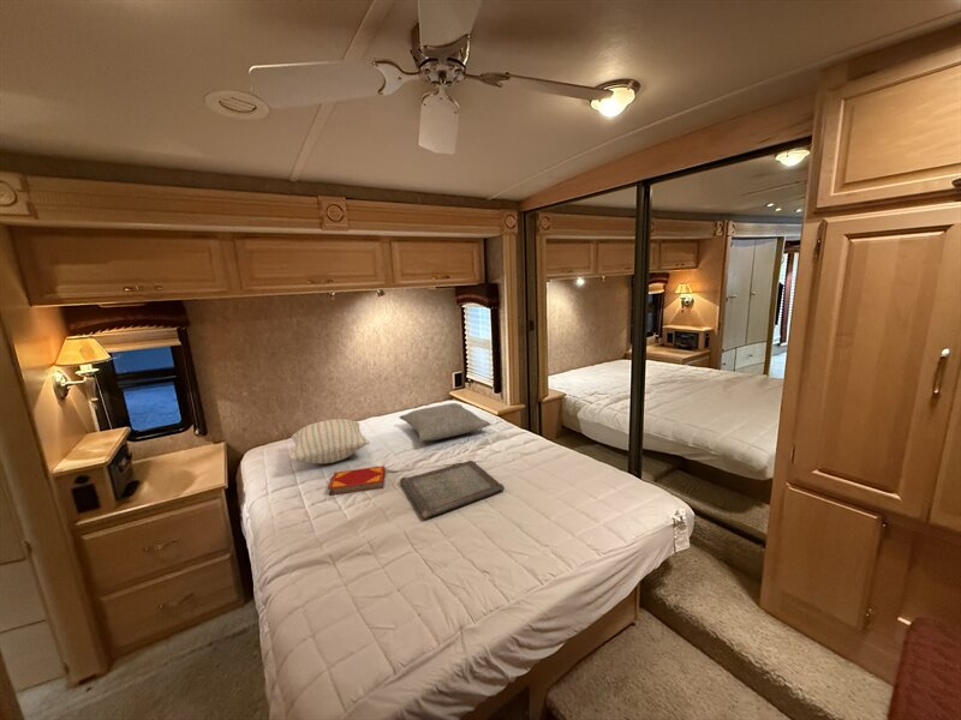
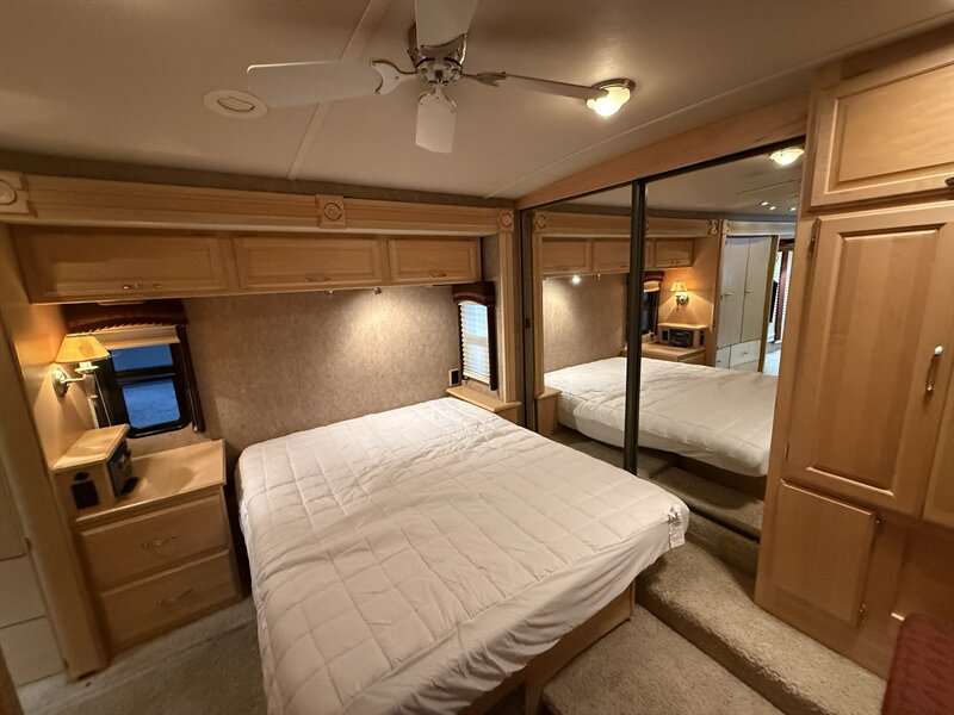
- hardback book (358, 479)
- serving tray (450, 485)
- pillow (442, 420)
- pillow (328, 439)
